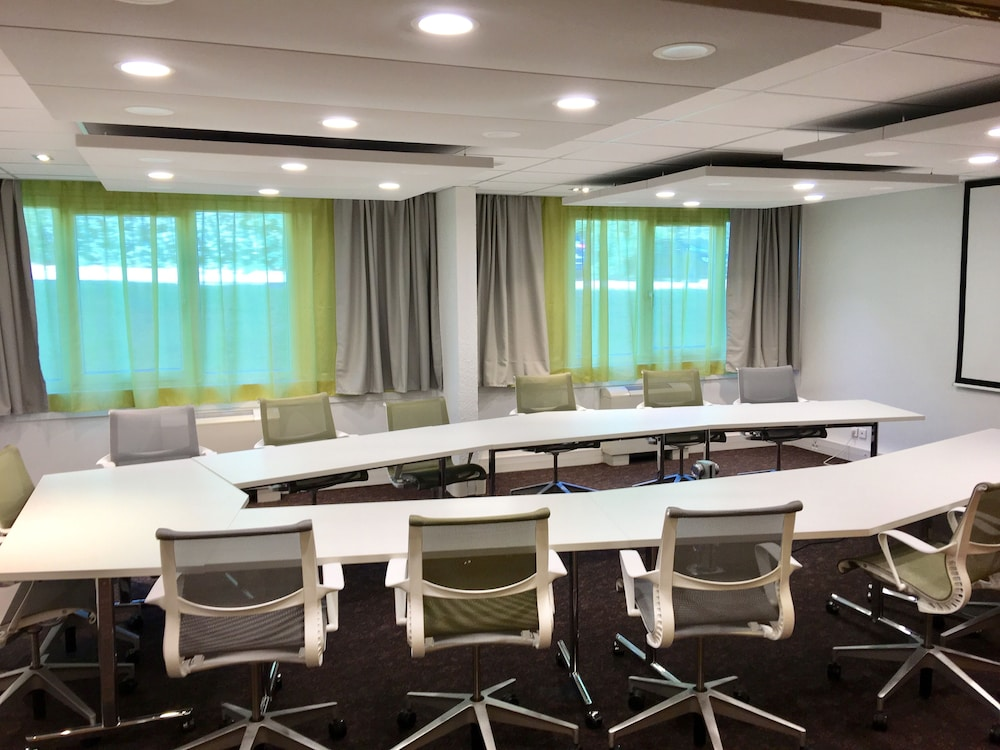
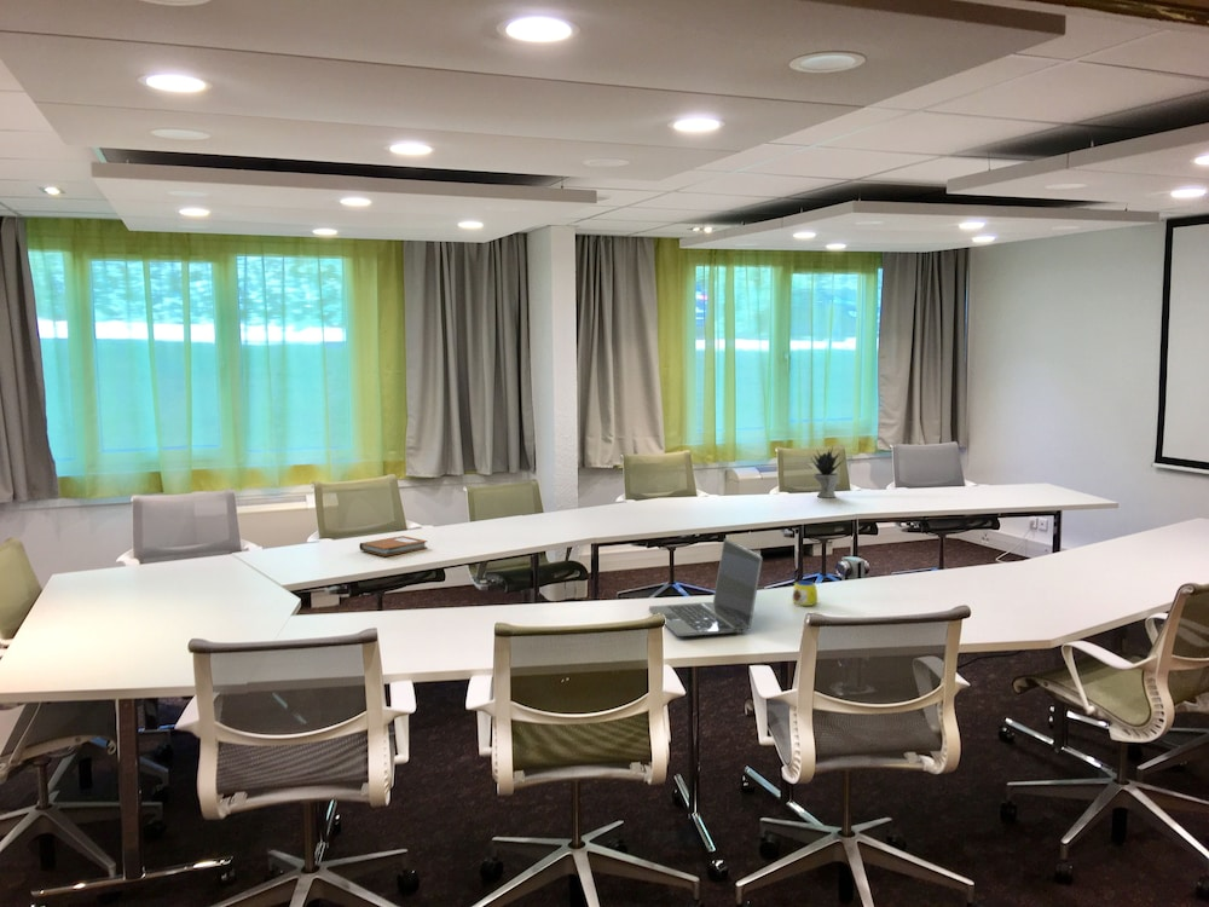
+ mug (806, 594)
+ notebook (394, 544)
+ potted plant (826, 472)
+ laptop (716, 584)
